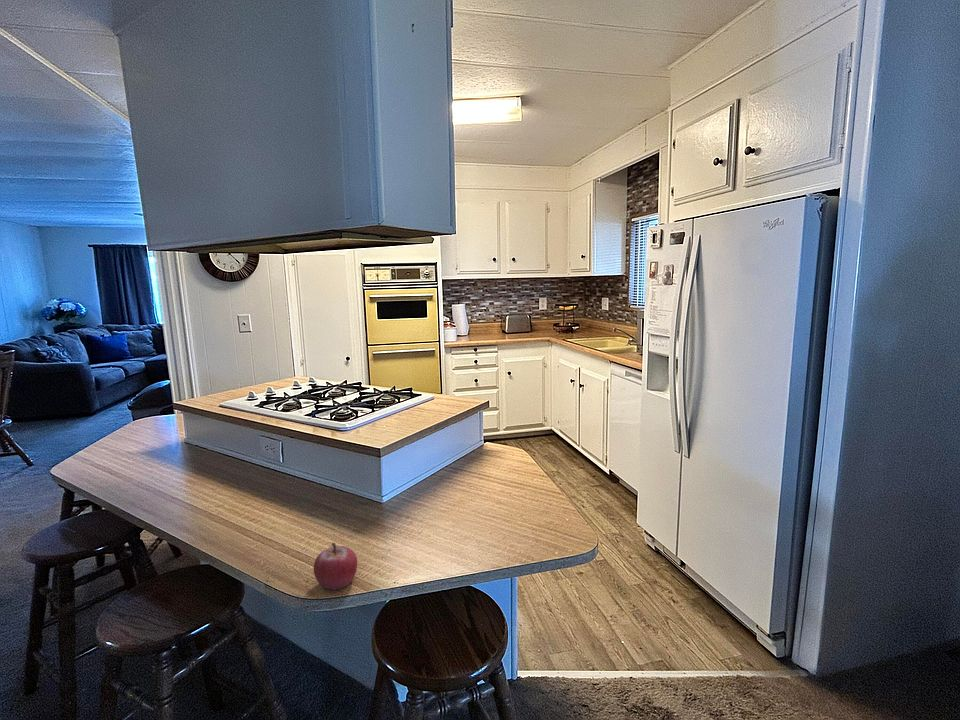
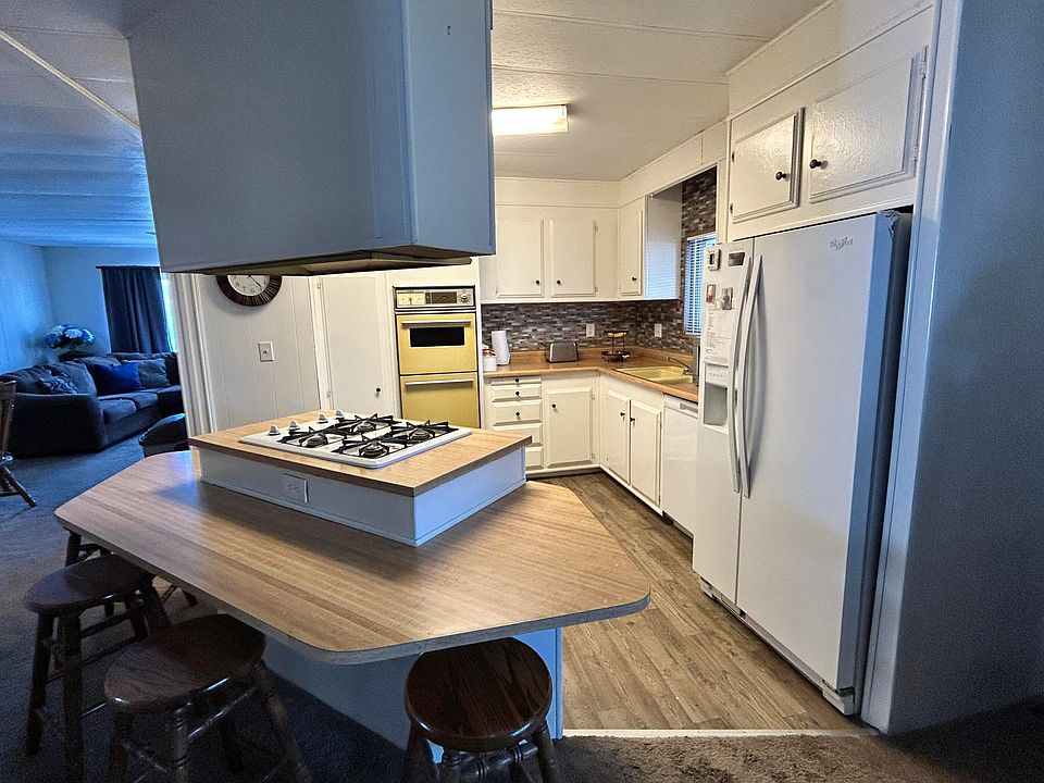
- fruit (336, 563)
